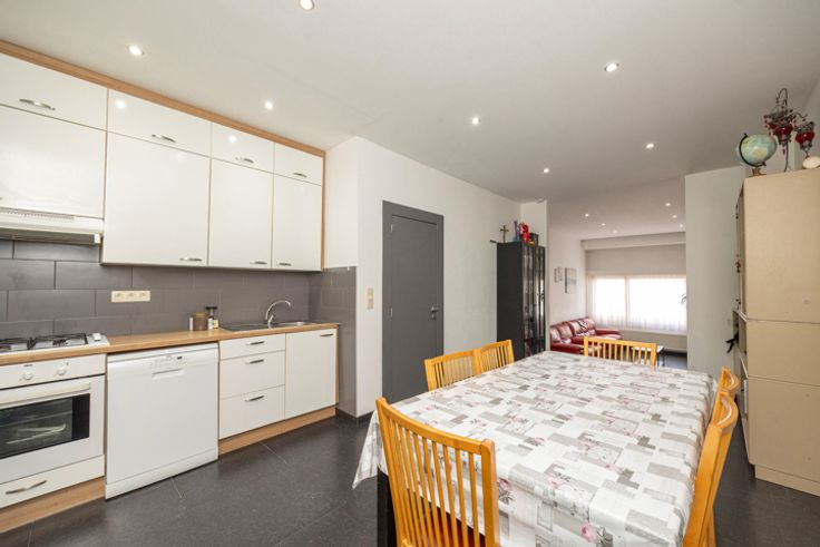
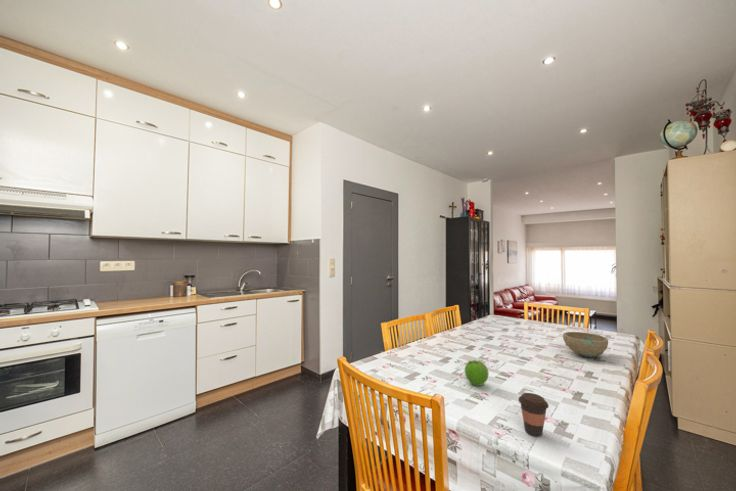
+ coffee cup (533, 414)
+ bowl (585, 346)
+ fruit (476, 371)
